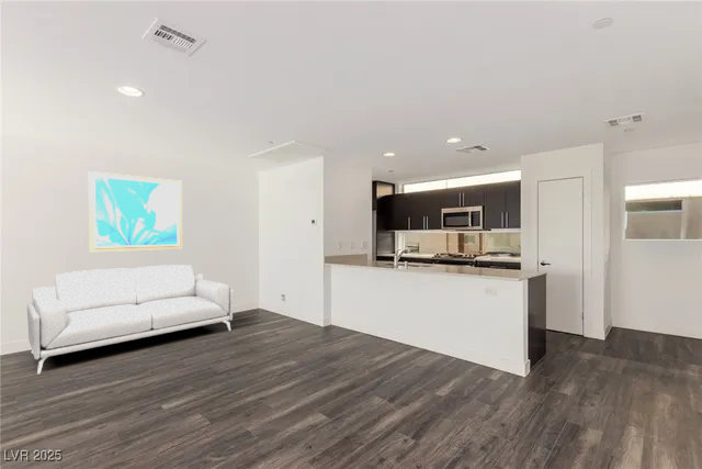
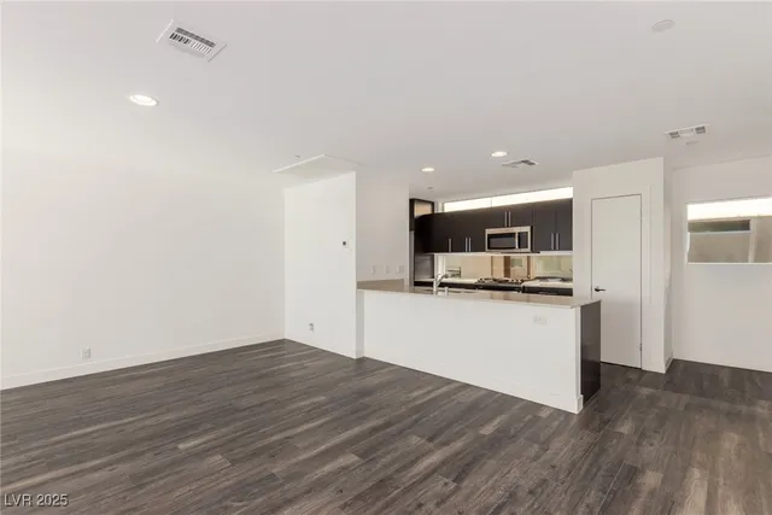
- wall art (139, 213)
- sofa (139, 304)
